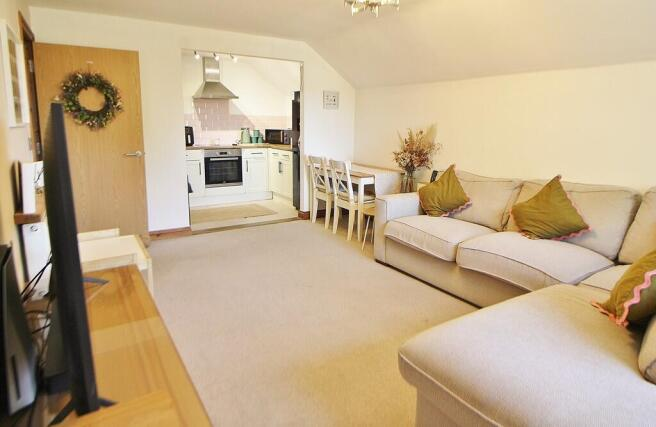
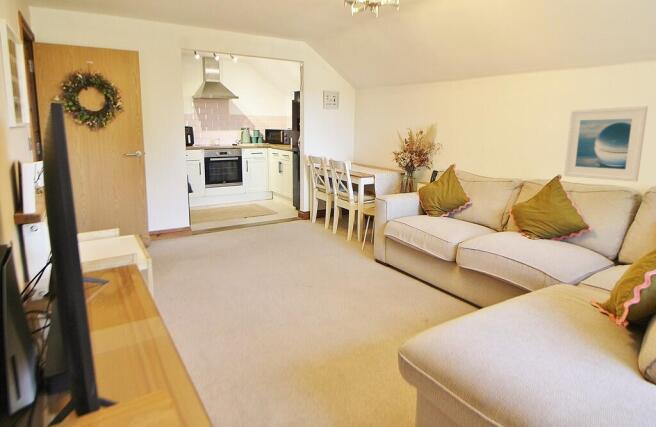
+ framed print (602, 143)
